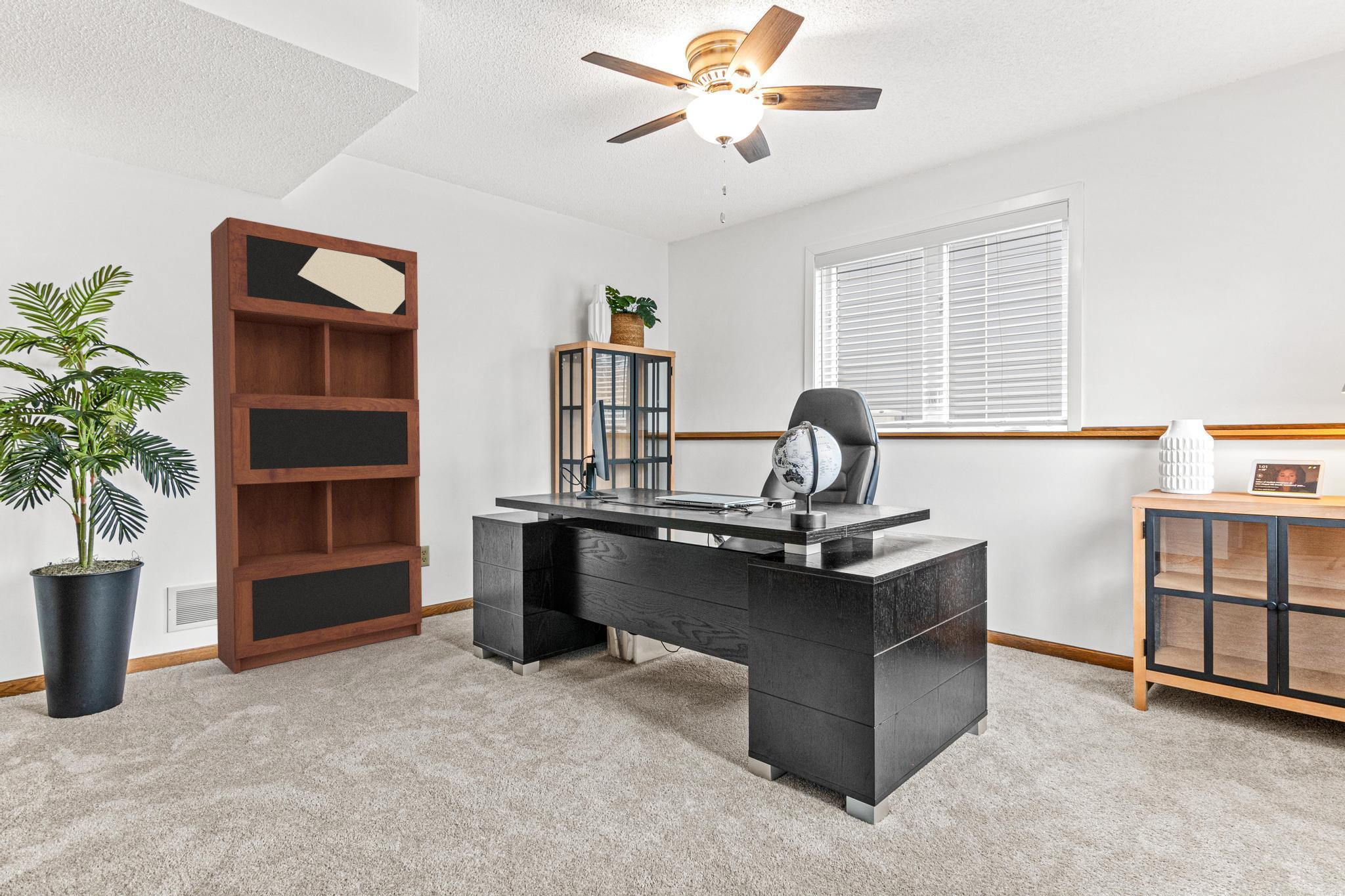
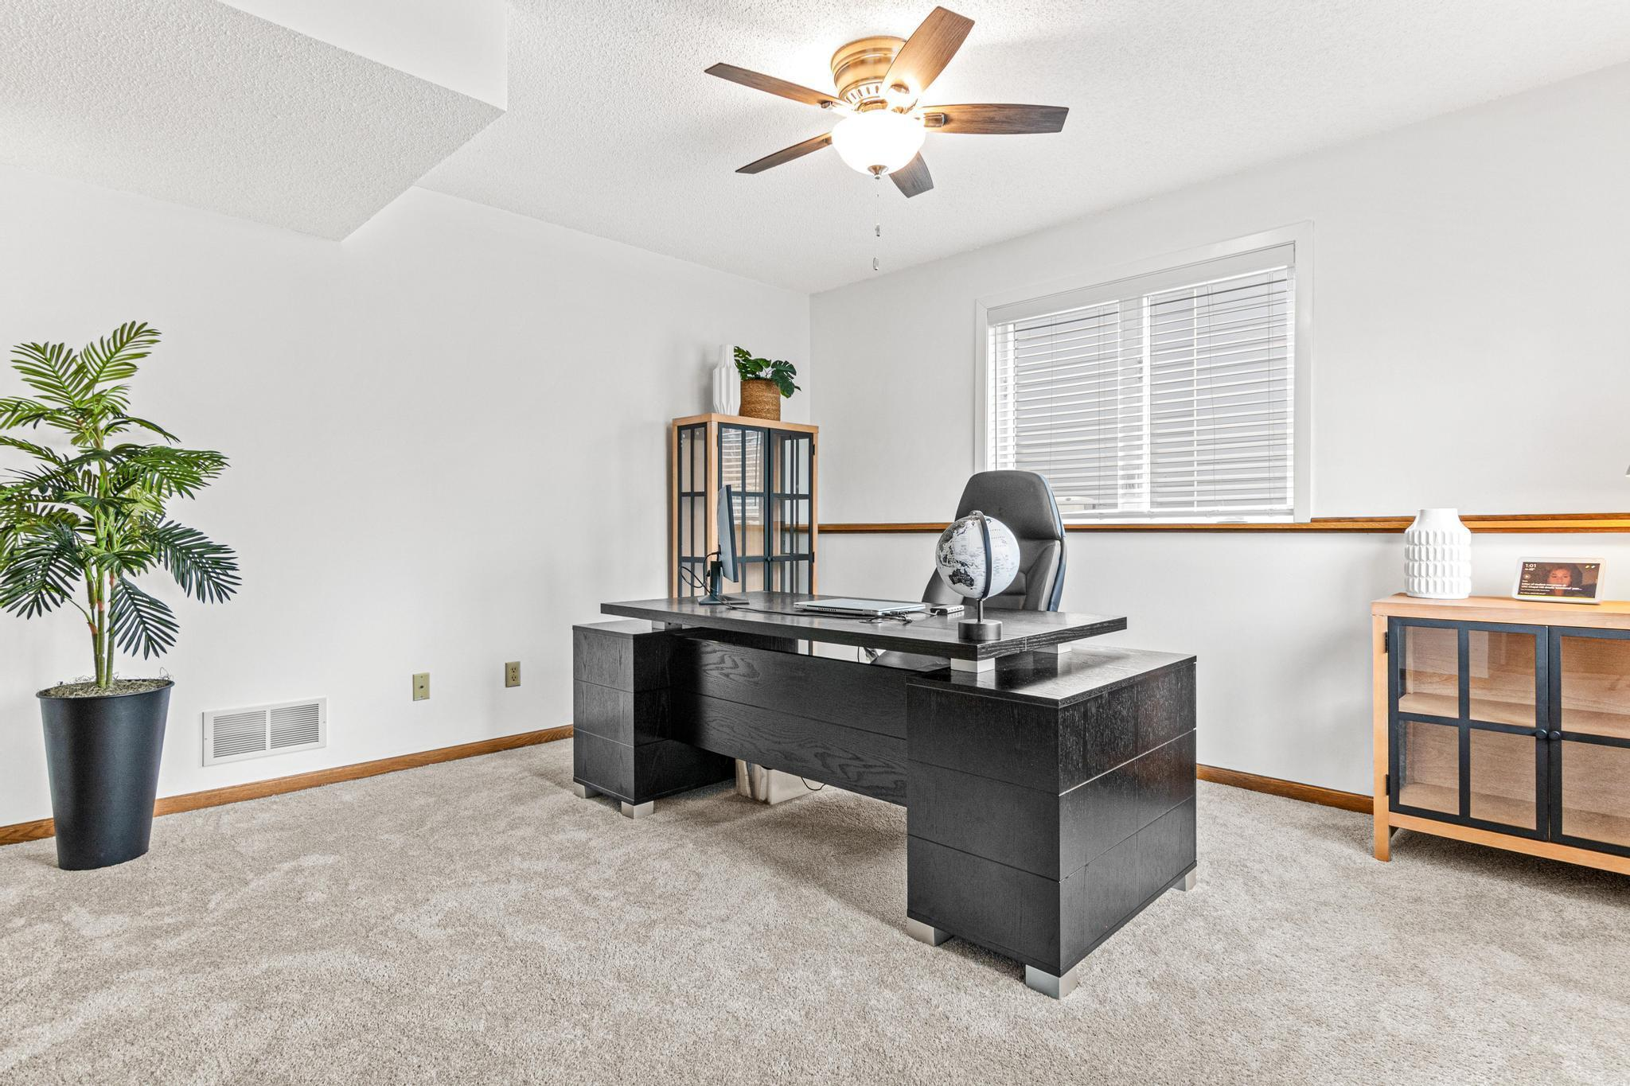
- bookcase (322, 445)
